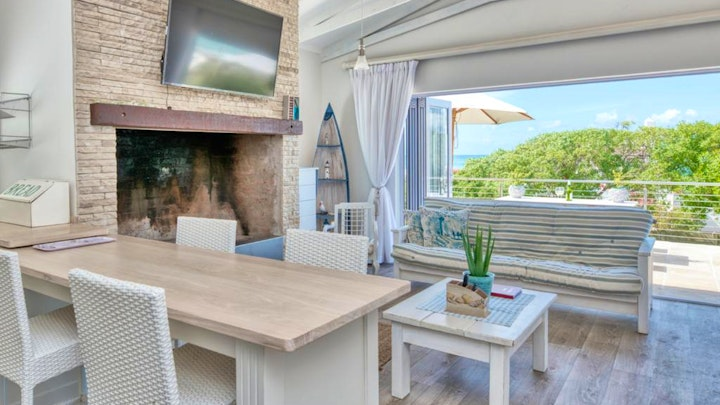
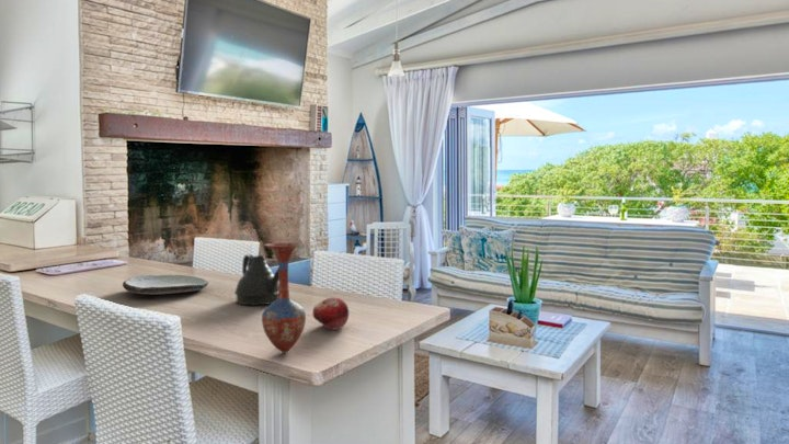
+ fruit (331, 312)
+ teapot (263, 280)
+ plate (167, 284)
+ vase (284, 298)
